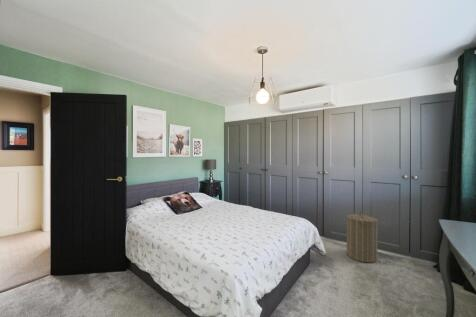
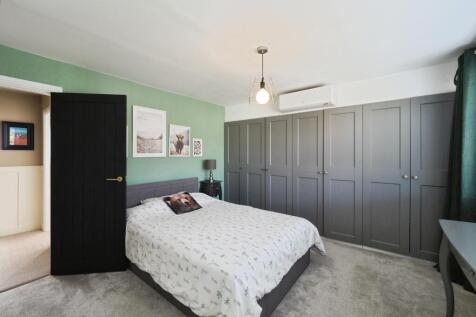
- laundry hamper (361, 233)
